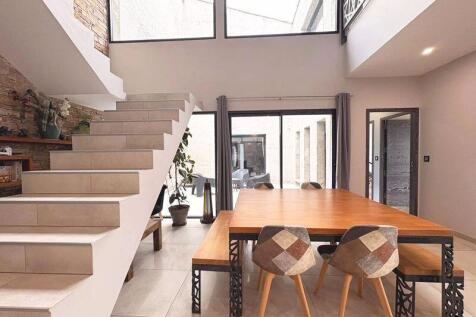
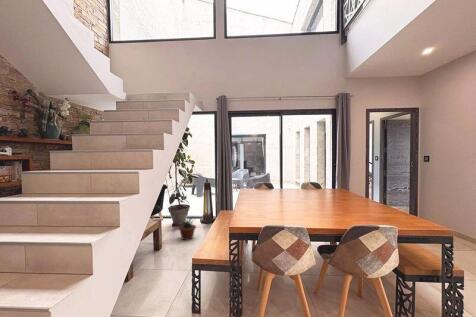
+ potted plant (187, 227)
